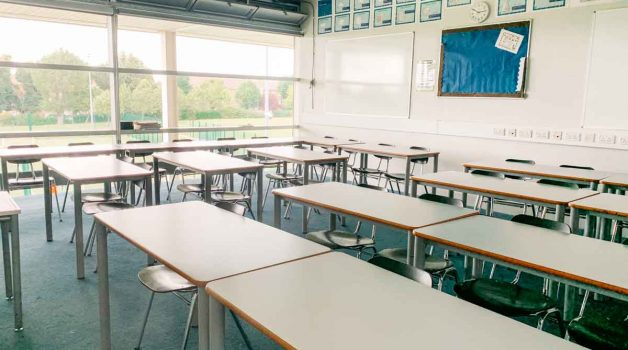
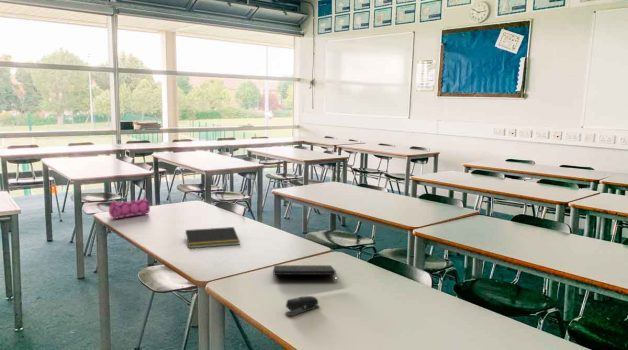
+ notepad (303, 269)
+ stapler (302, 303)
+ pencil case (130, 207)
+ notepad (212, 237)
